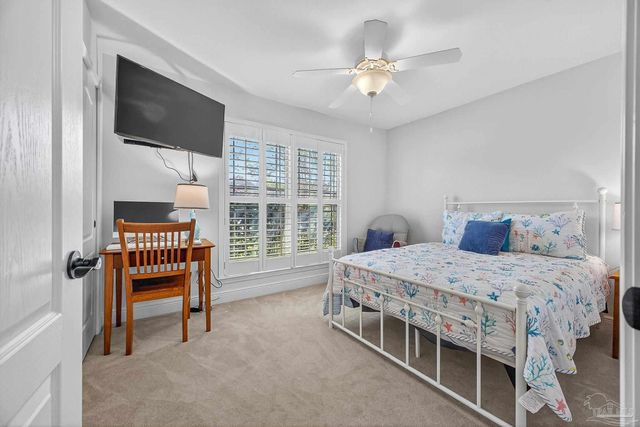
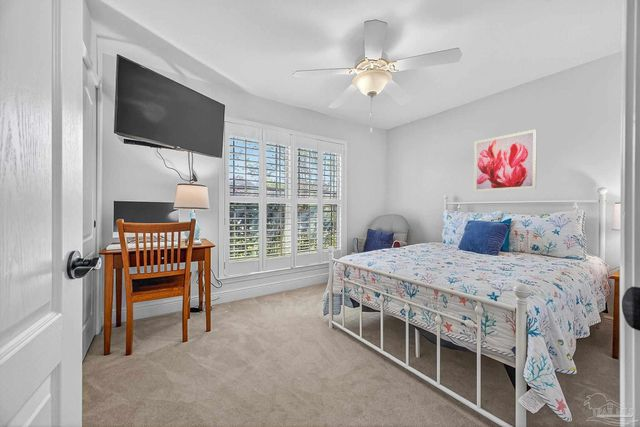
+ wall art (502, 163)
